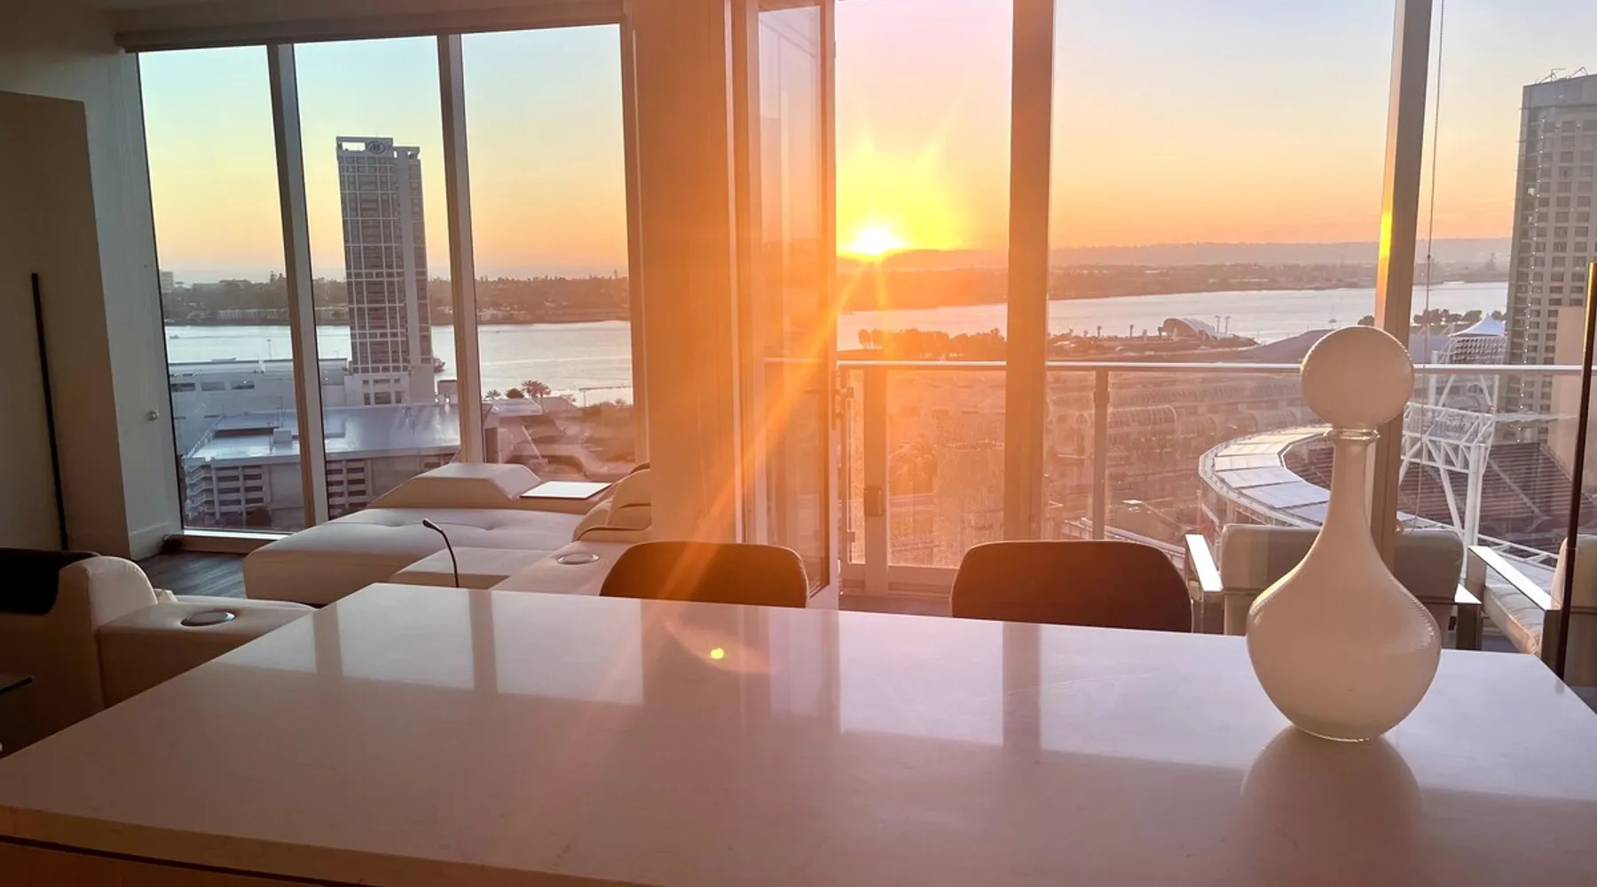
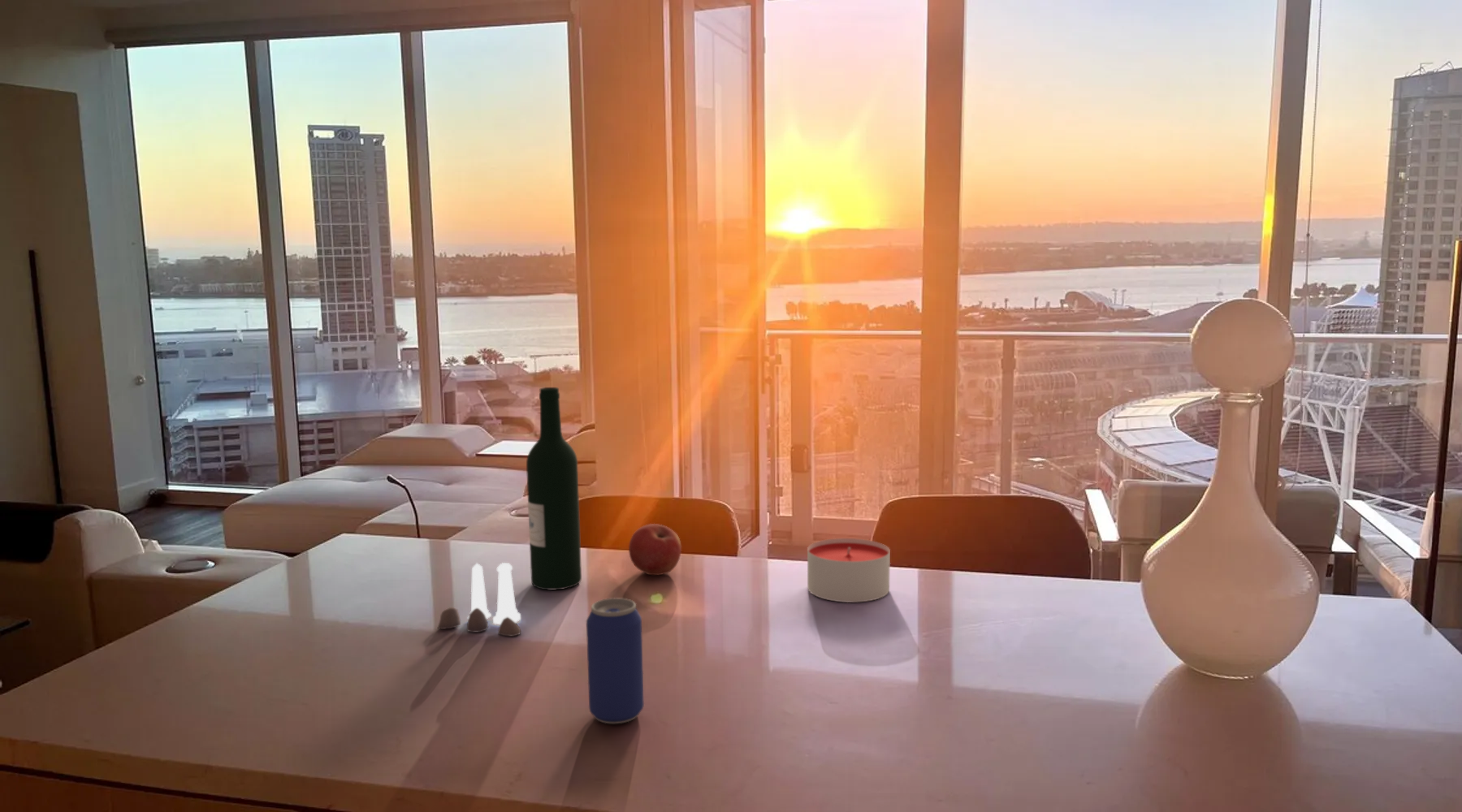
+ candle (848, 568)
+ wine bottle (552, 486)
+ salt and pepper shaker set (485, 595)
+ apple (655, 549)
+ beverage can (615, 659)
